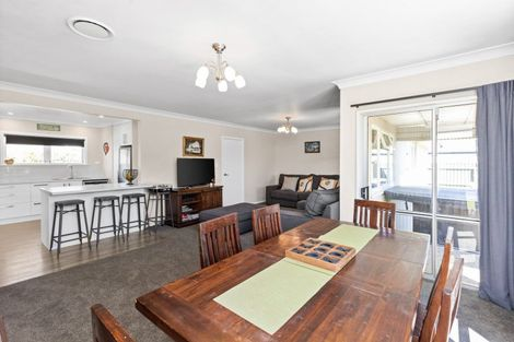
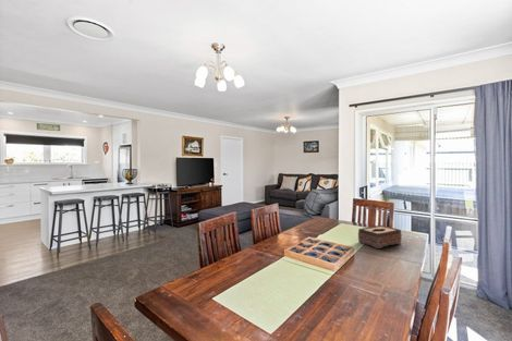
+ tissue box (379, 235)
